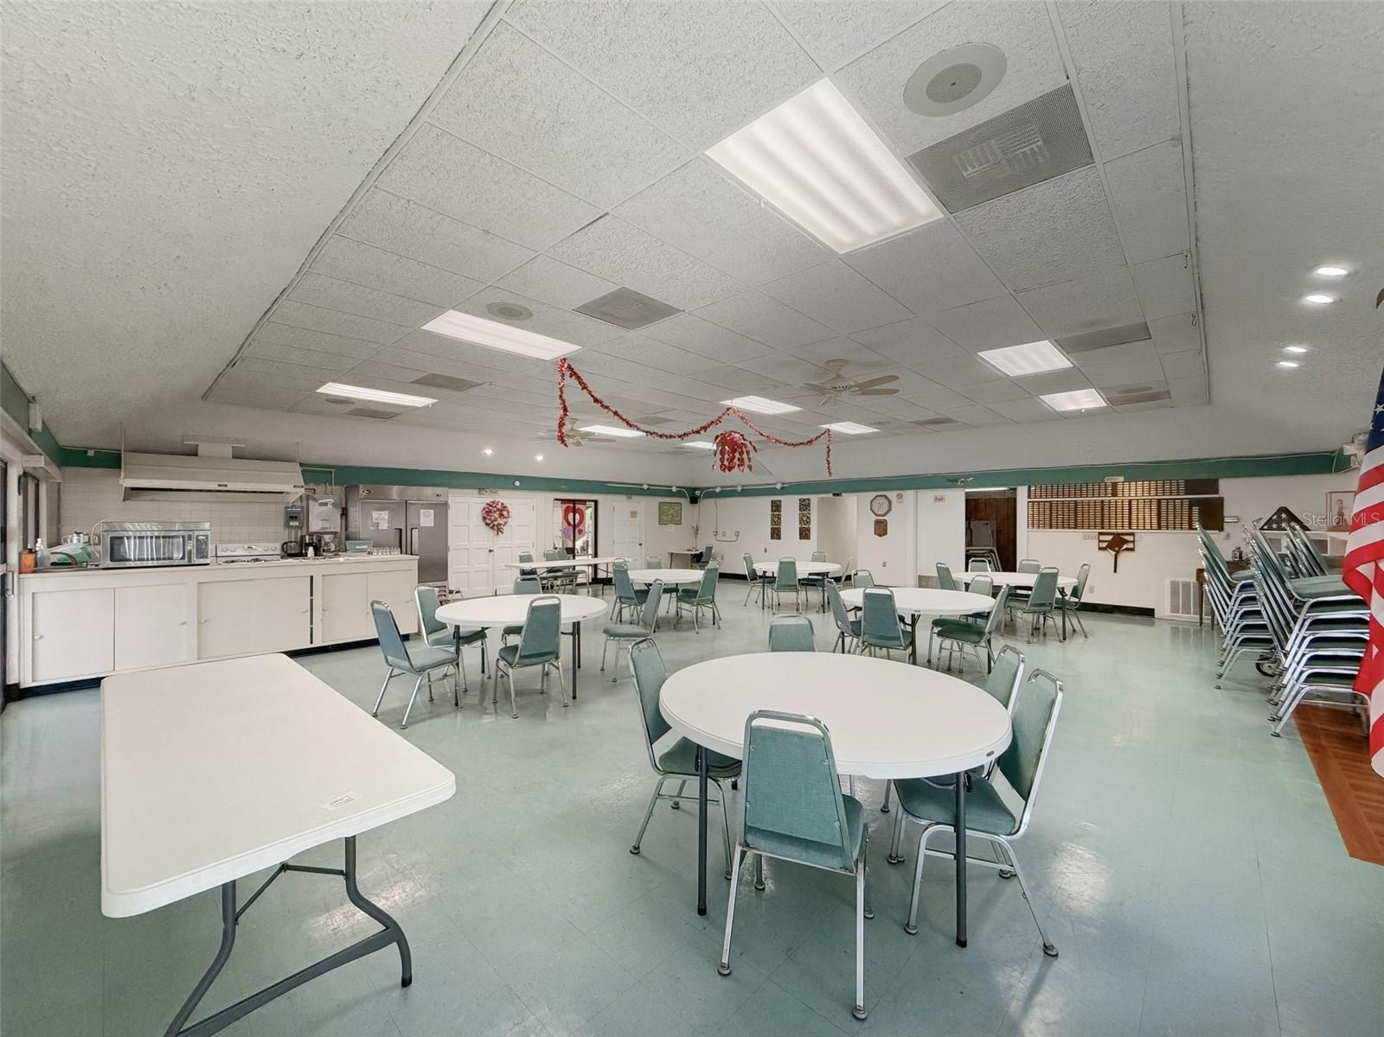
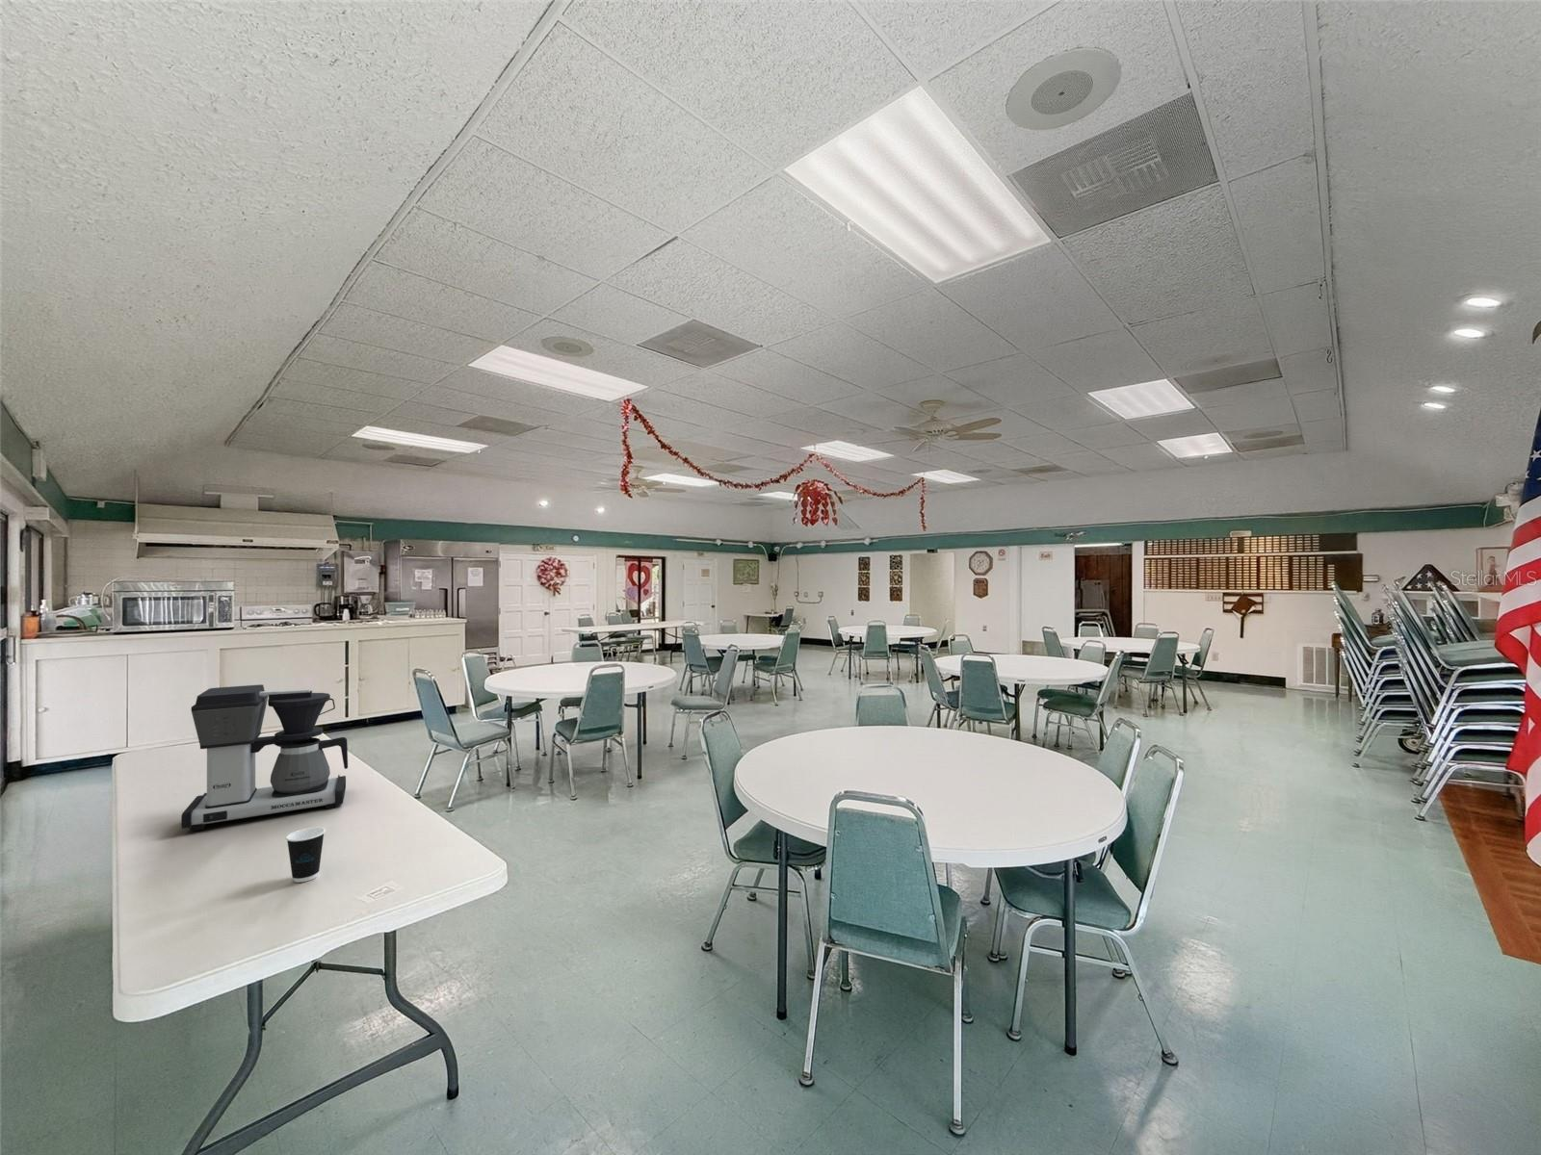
+ dixie cup (306, 854)
+ coffee maker (274, 744)
